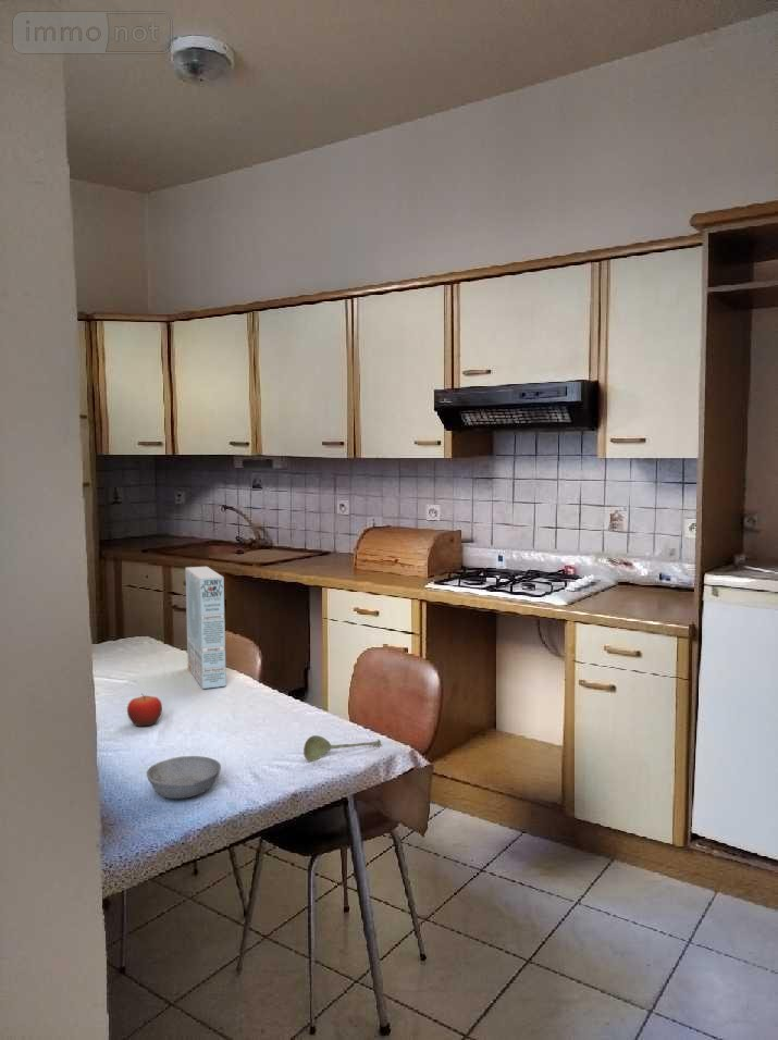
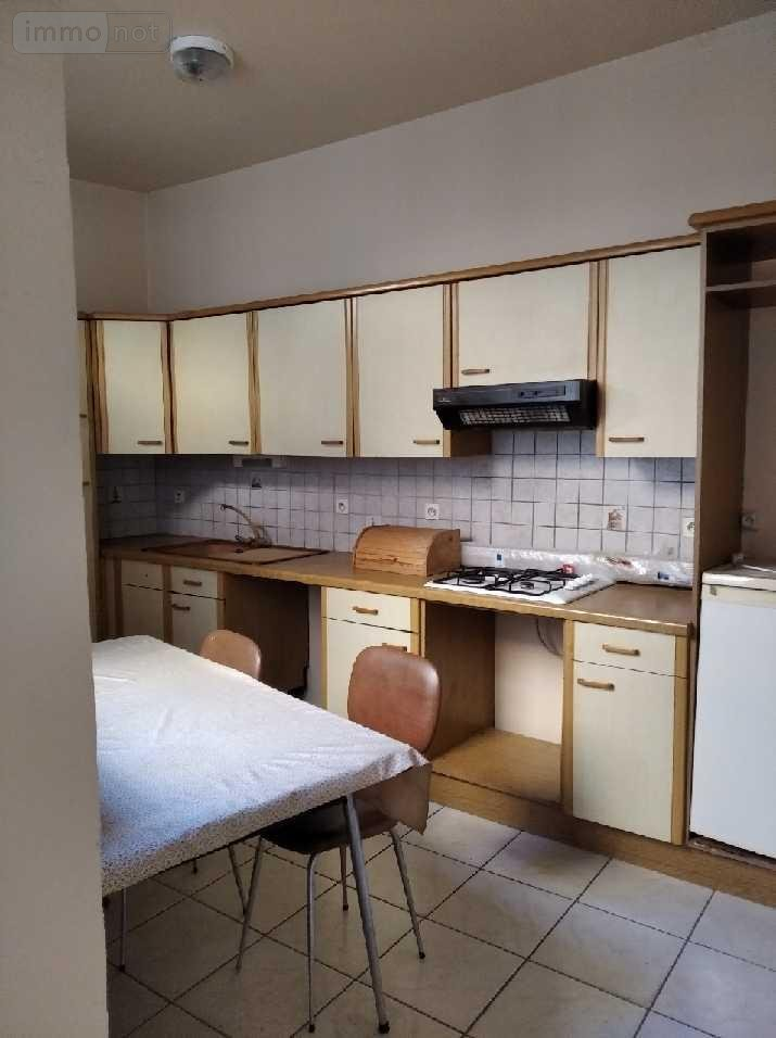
- cereal box (205, 624)
- bowl (184, 780)
- soupspoon (342, 744)
- fruit (145, 708)
